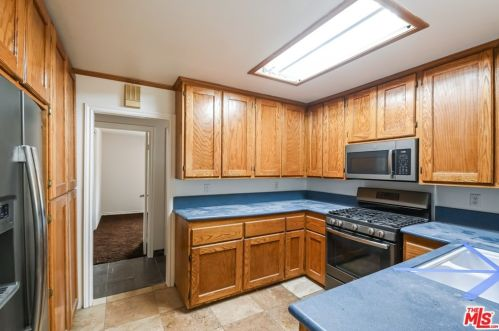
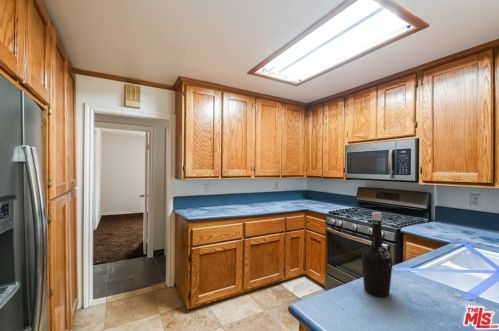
+ bottle (376, 252)
